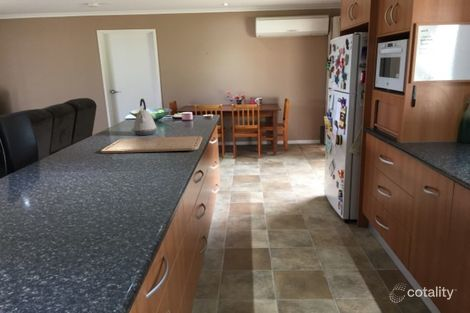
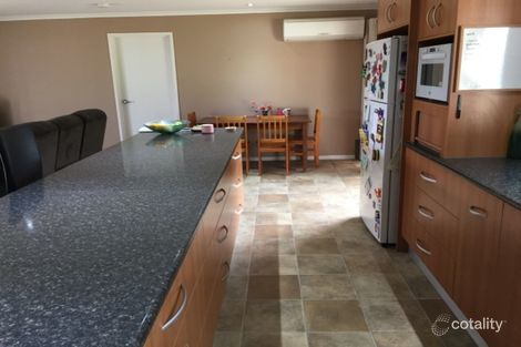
- kettle (143, 116)
- chopping board (155, 143)
